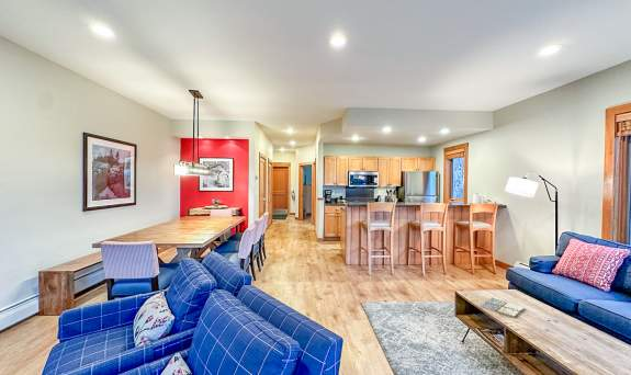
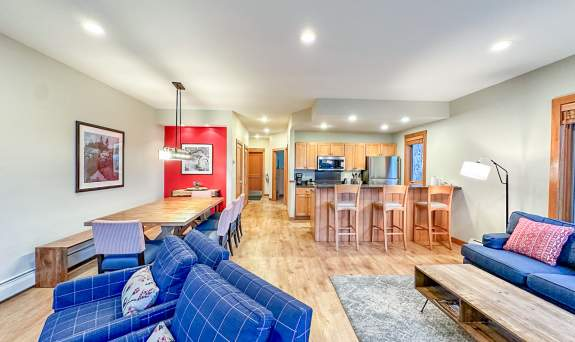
- drink coaster (502, 306)
